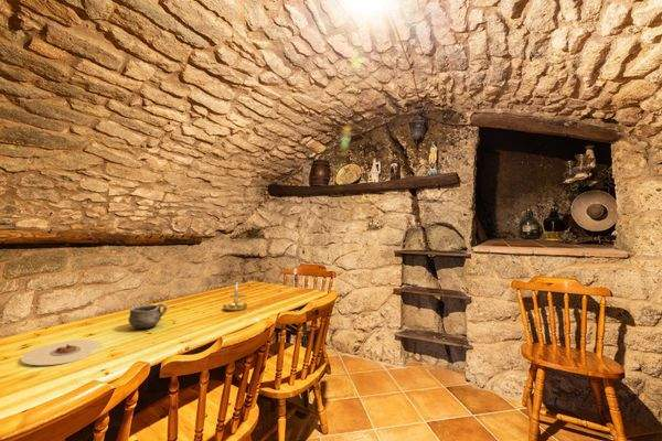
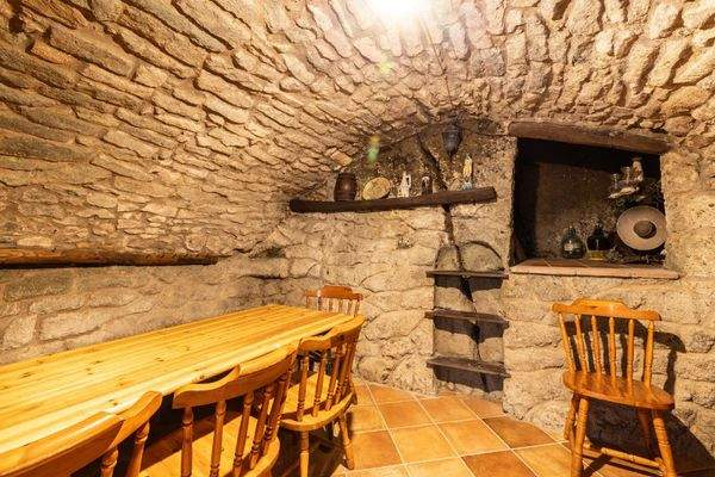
- candle holder (237, 294)
- bowl (148, 314)
- plate (65, 348)
